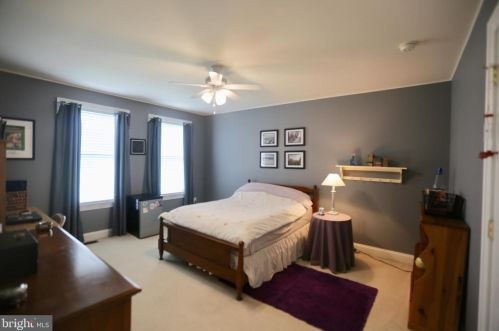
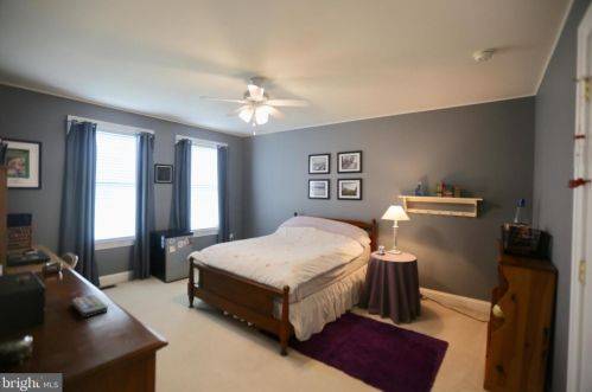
+ remote control (89, 304)
